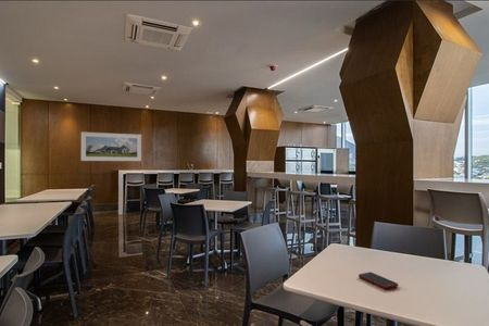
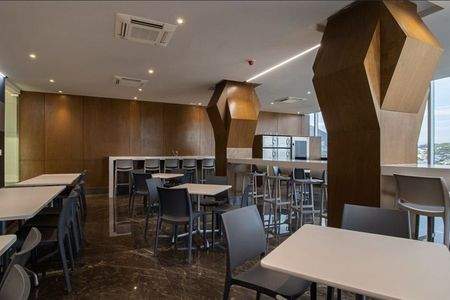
- cell phone (377, 279)
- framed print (112, 147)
